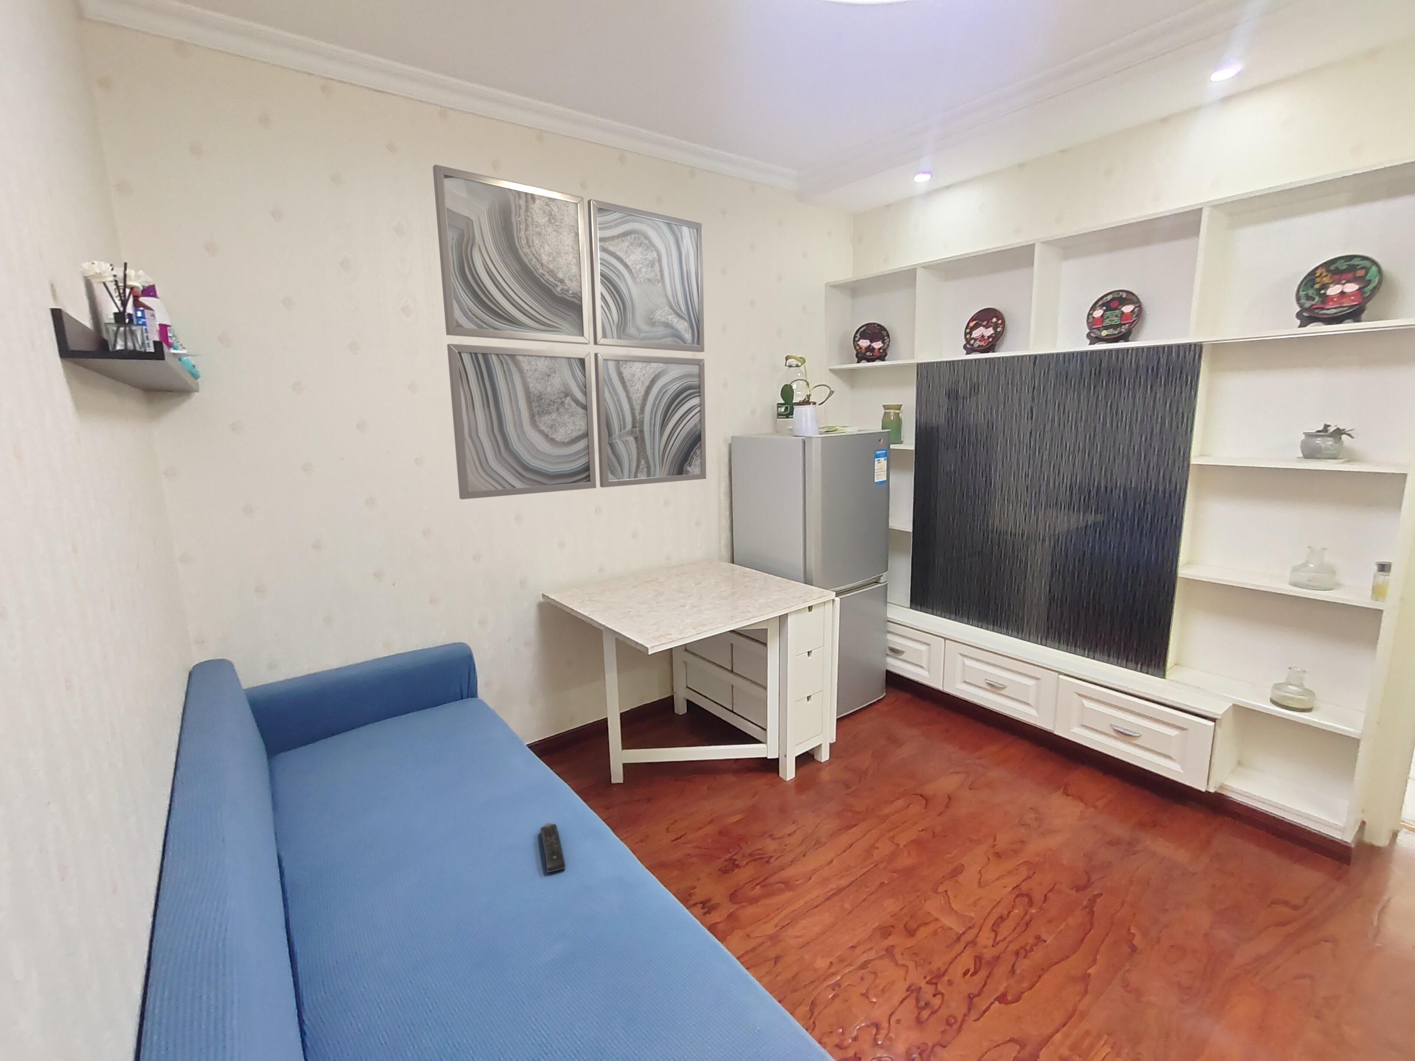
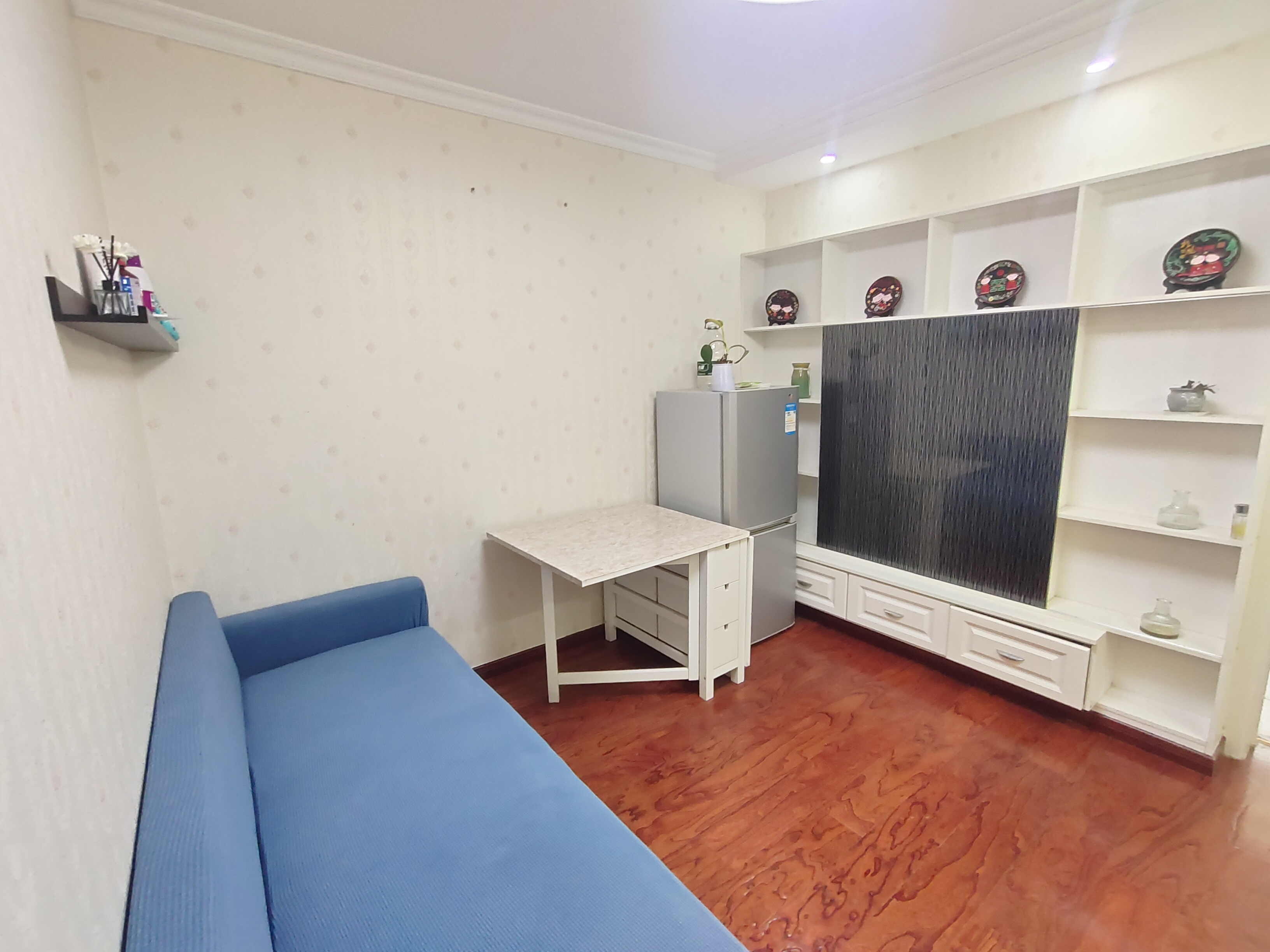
- remote control (552, 845)
- wall art (589, 352)
